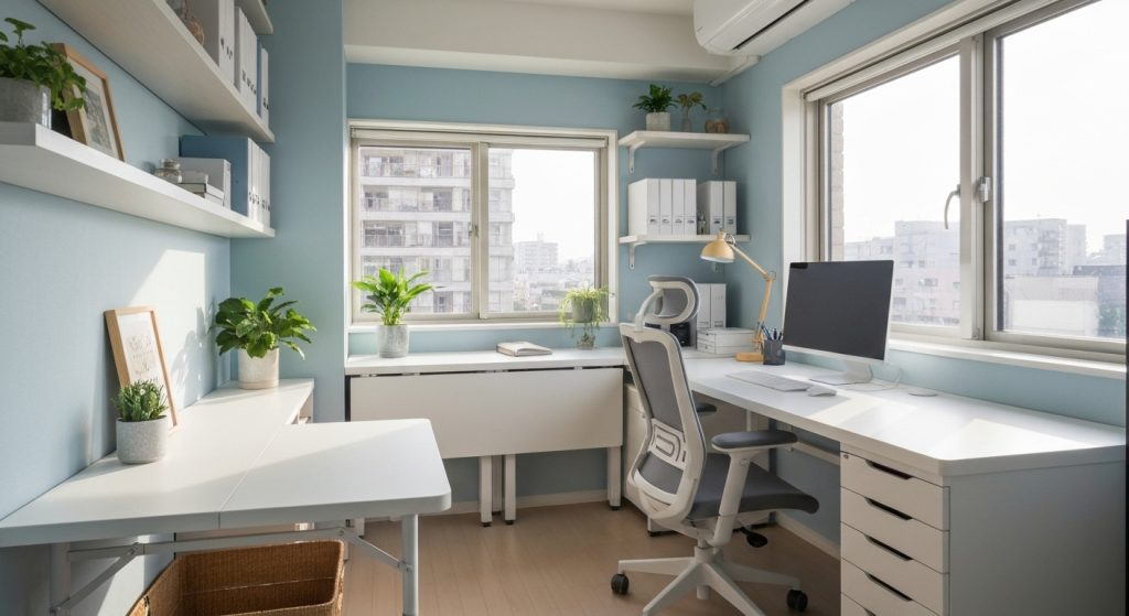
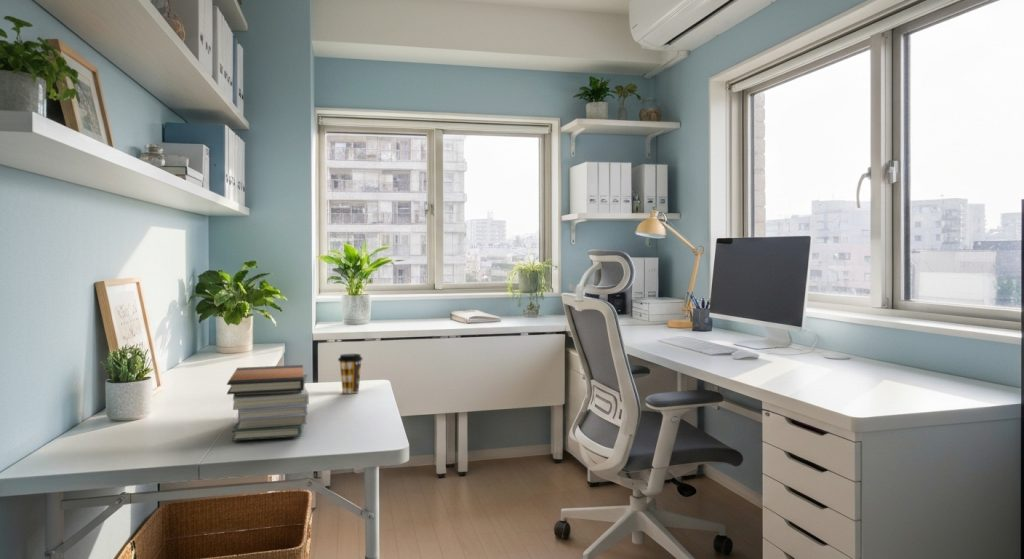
+ book stack (270, 400)
+ coffee cup (350, 373)
